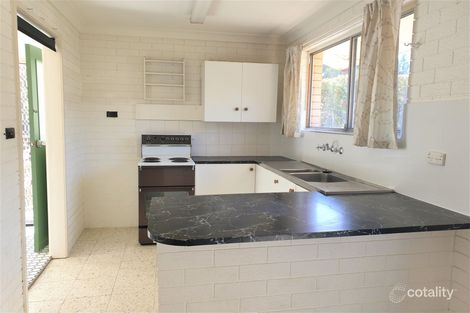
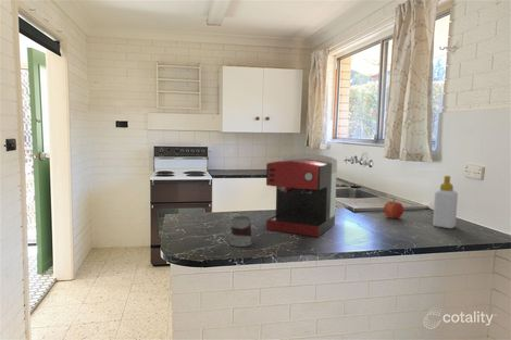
+ coffee maker (299, 191)
+ mug (237, 230)
+ fruit (392, 209)
+ soap bottle (446, 201)
